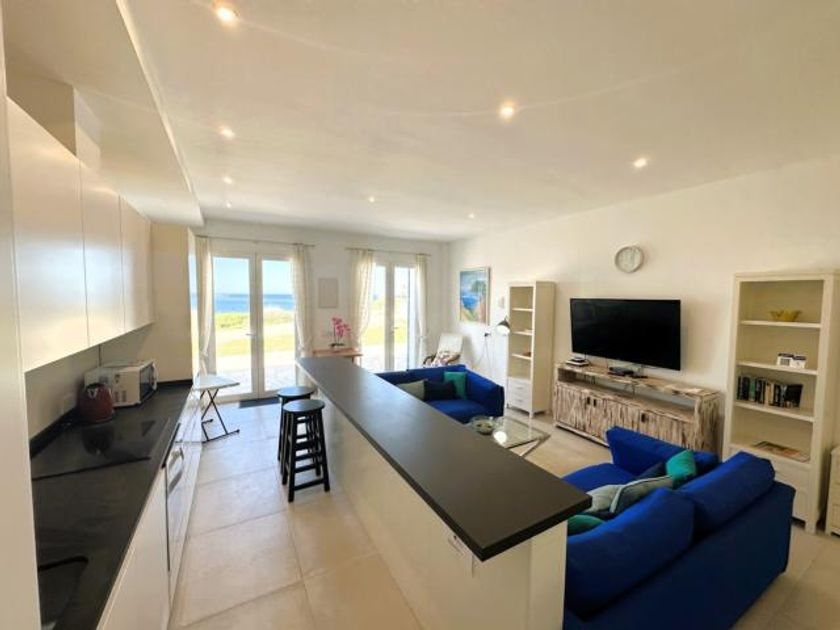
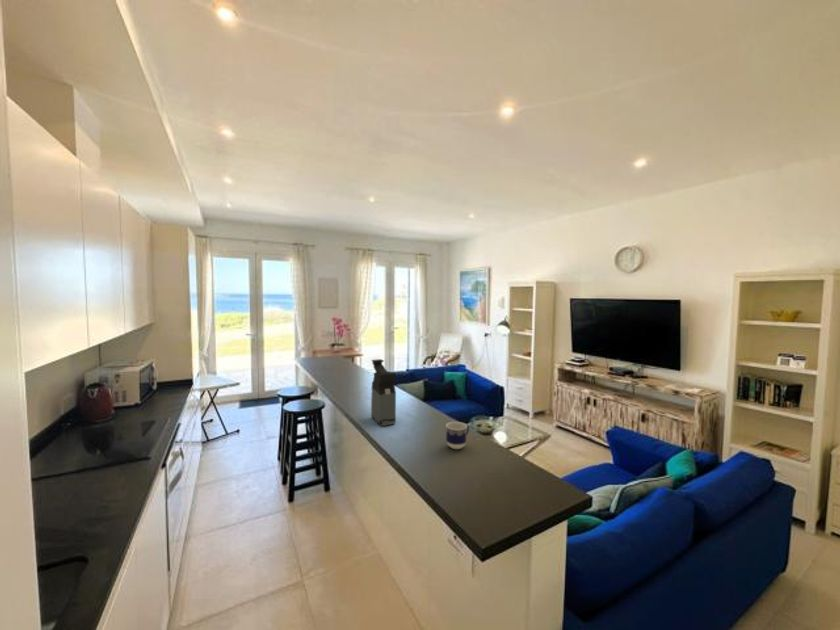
+ coffee maker (382, 391)
+ cup (458, 435)
